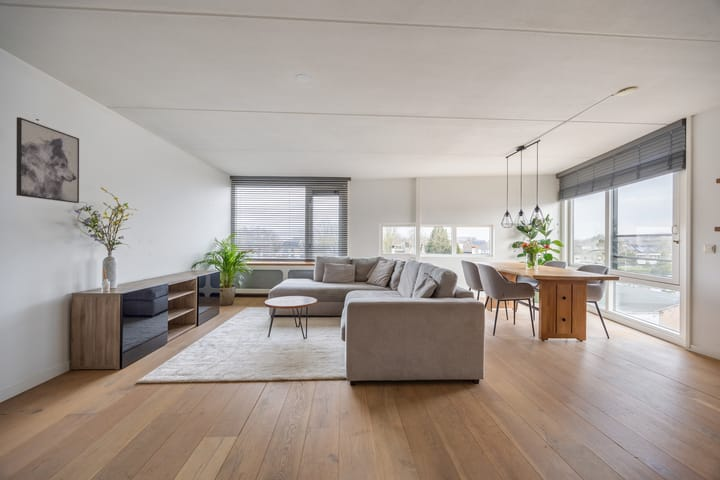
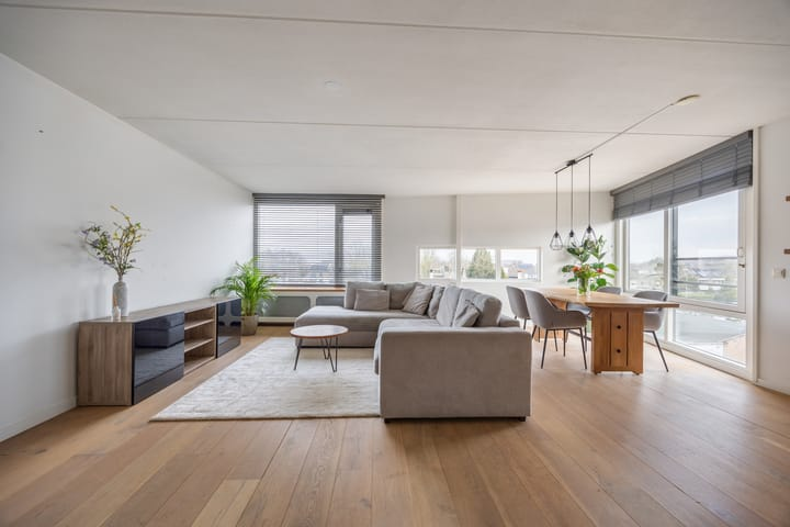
- wall art (50, 164)
